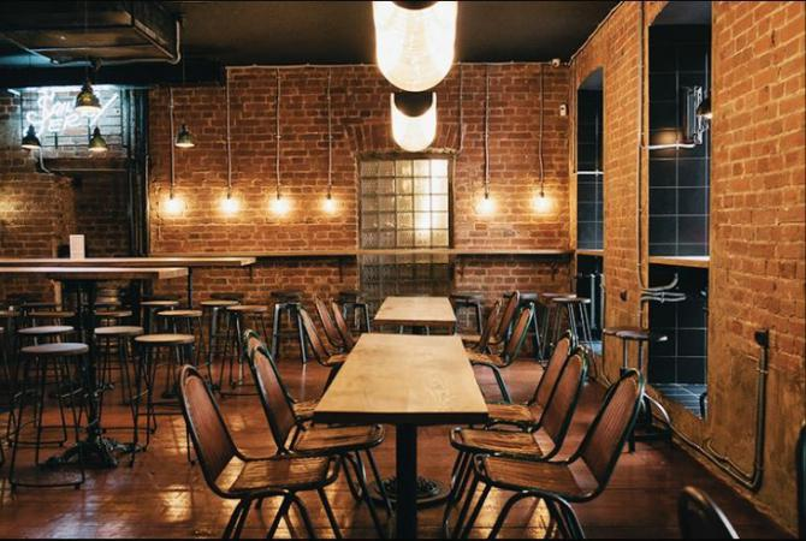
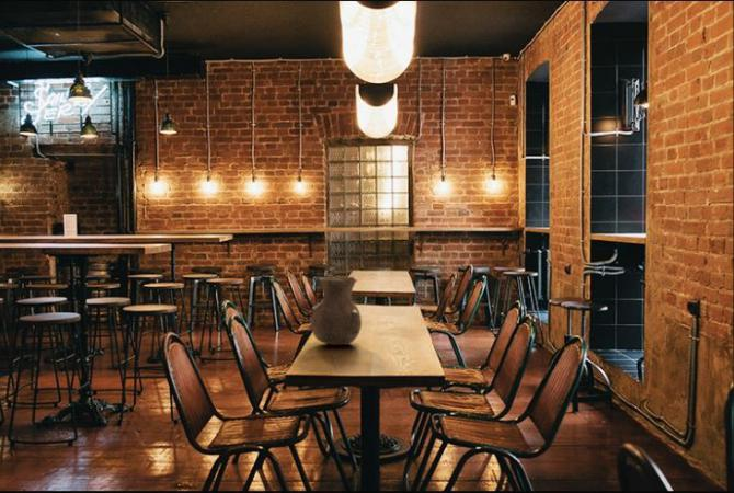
+ vase (335, 310)
